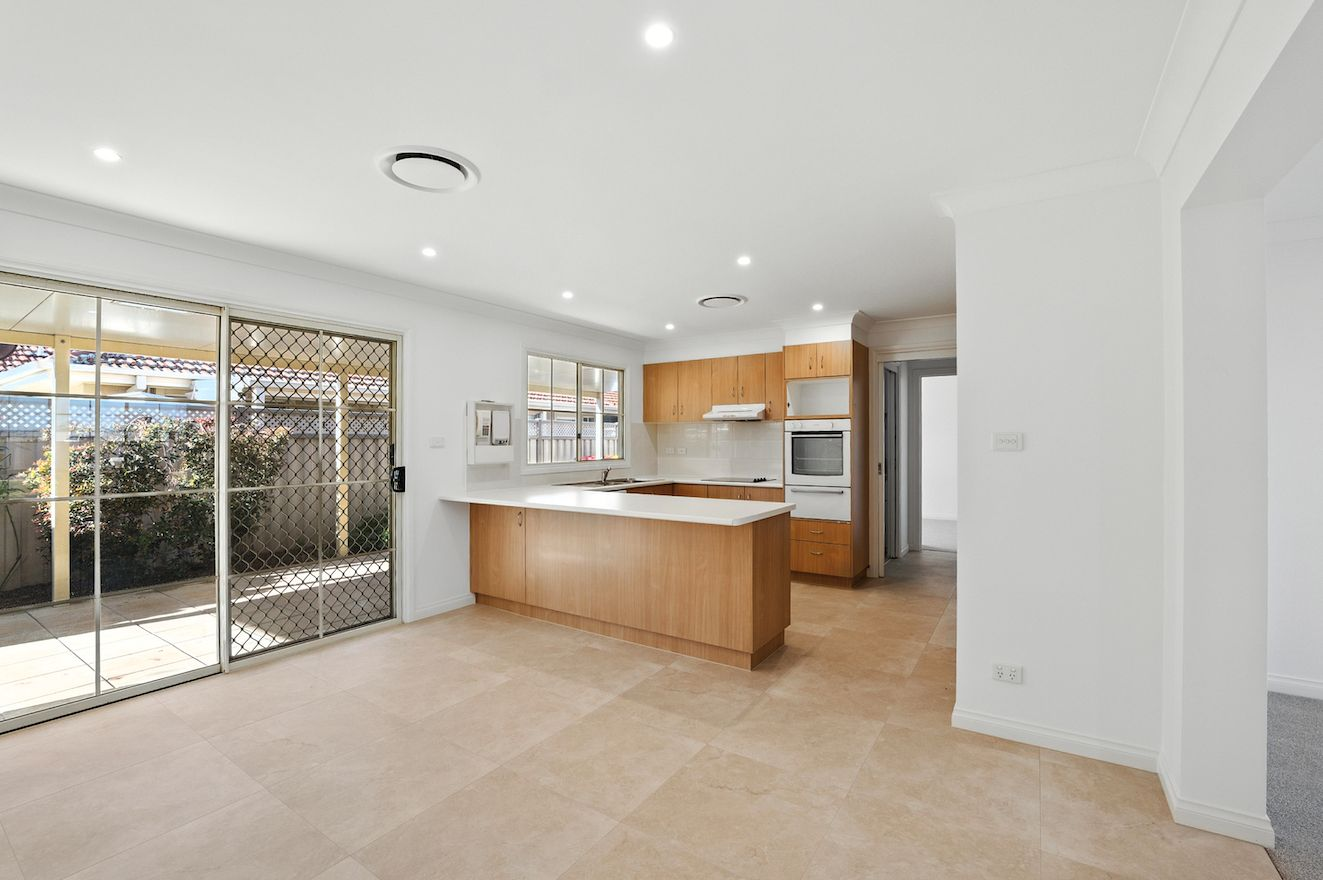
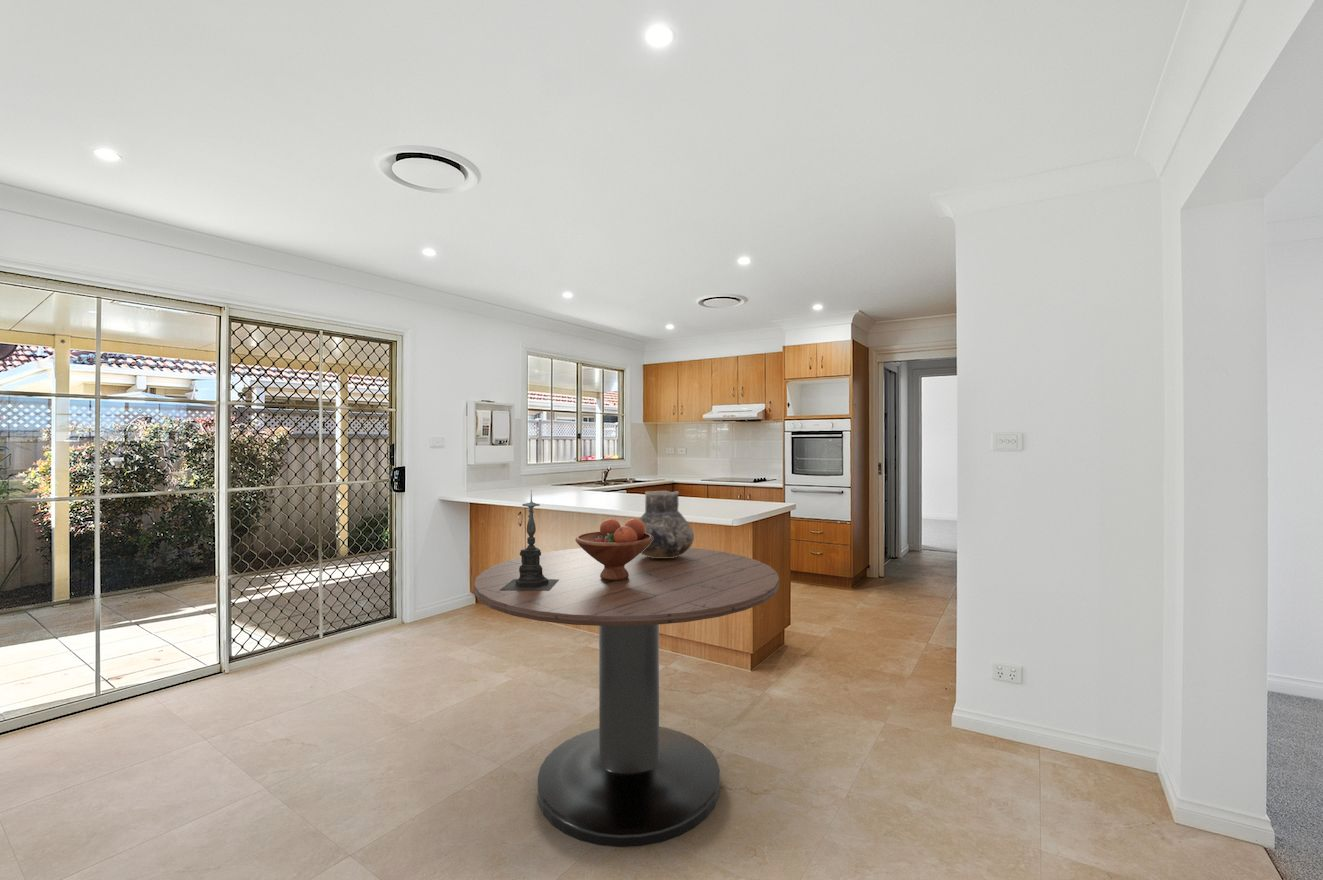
+ fruit bowl (614, 548)
+ candle holder (530, 536)
+ dining table (629, 677)
+ vase (662, 523)
